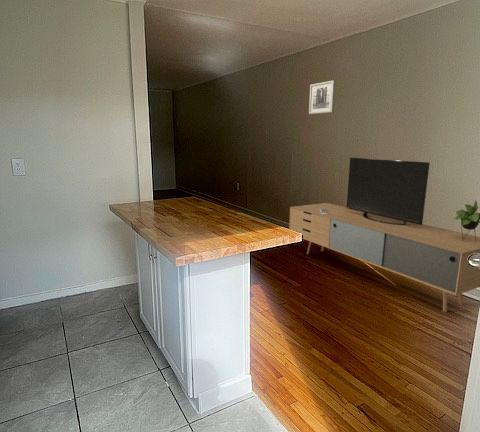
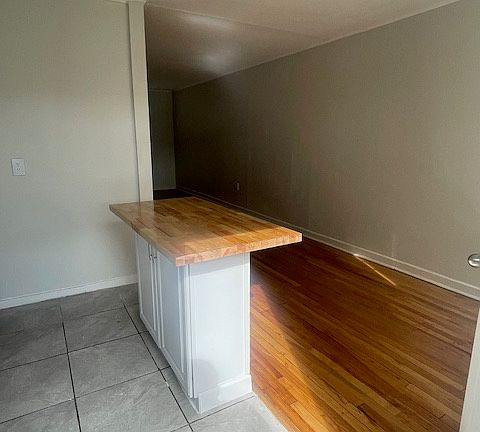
- wall art (321, 98)
- media console (376, 219)
